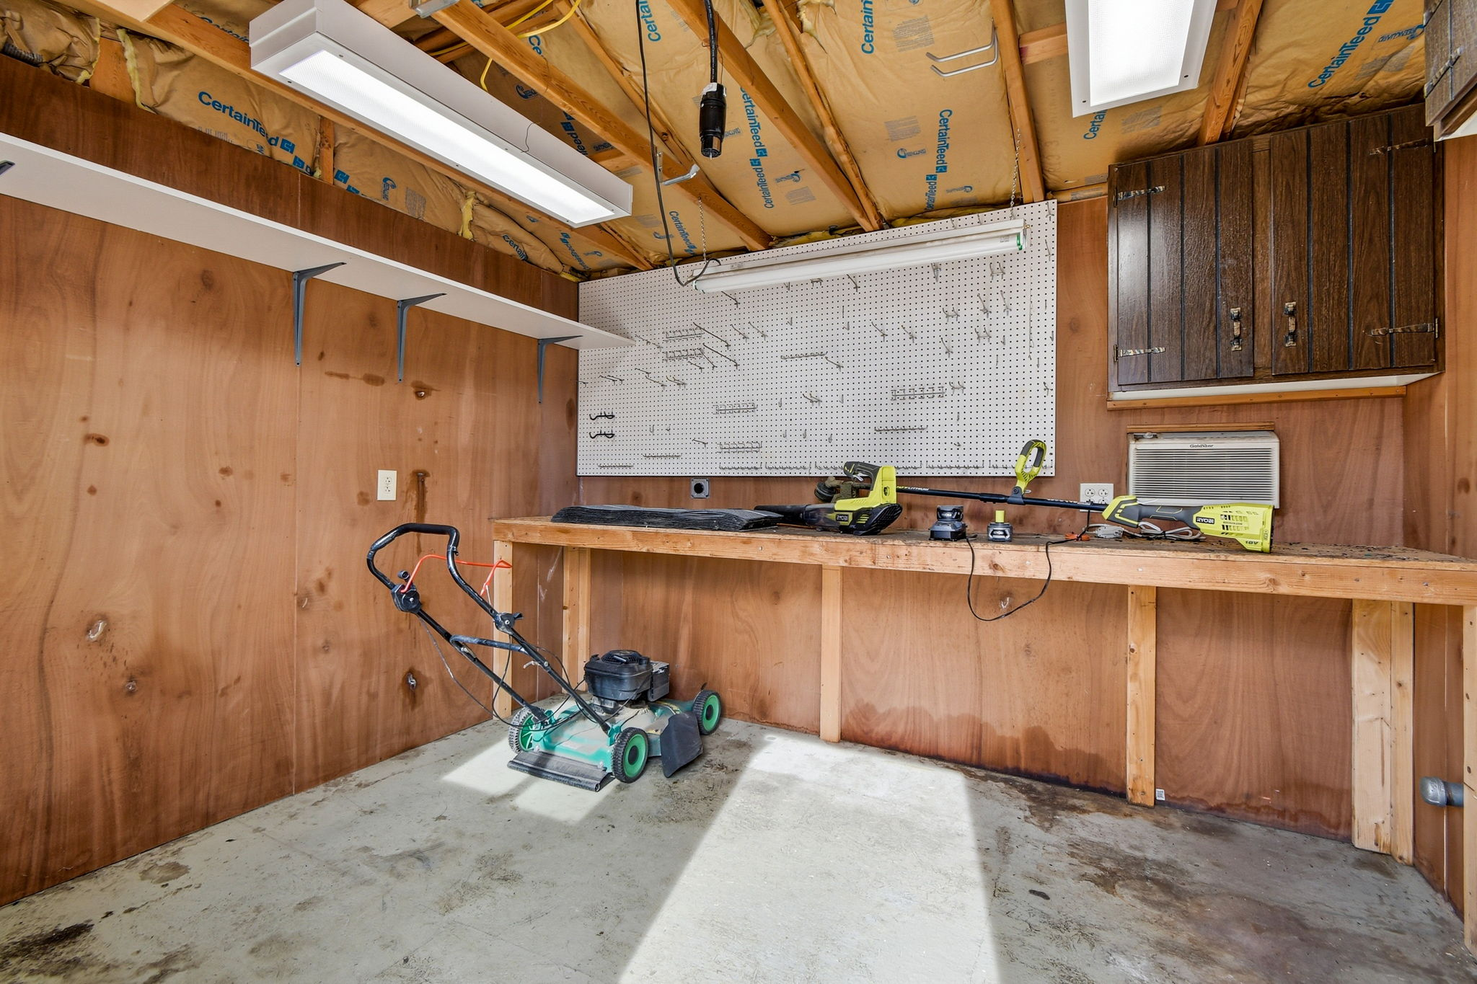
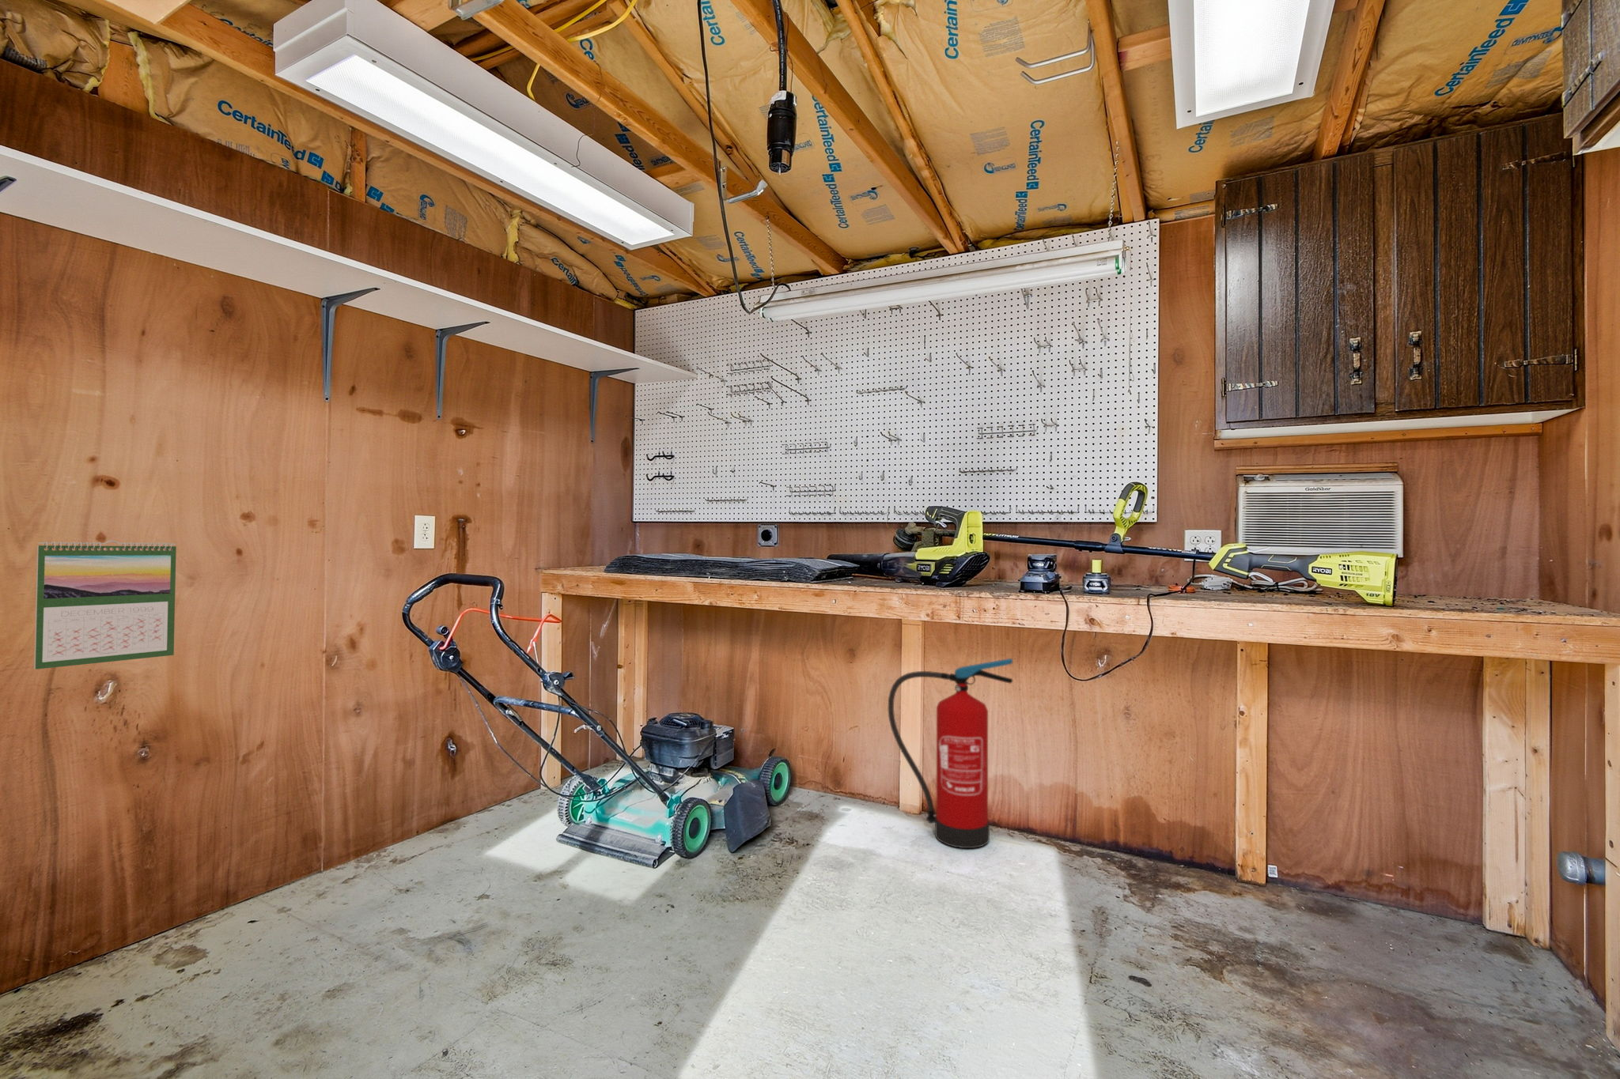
+ calendar (110, 601)
+ fire extinguisher (947, 743)
